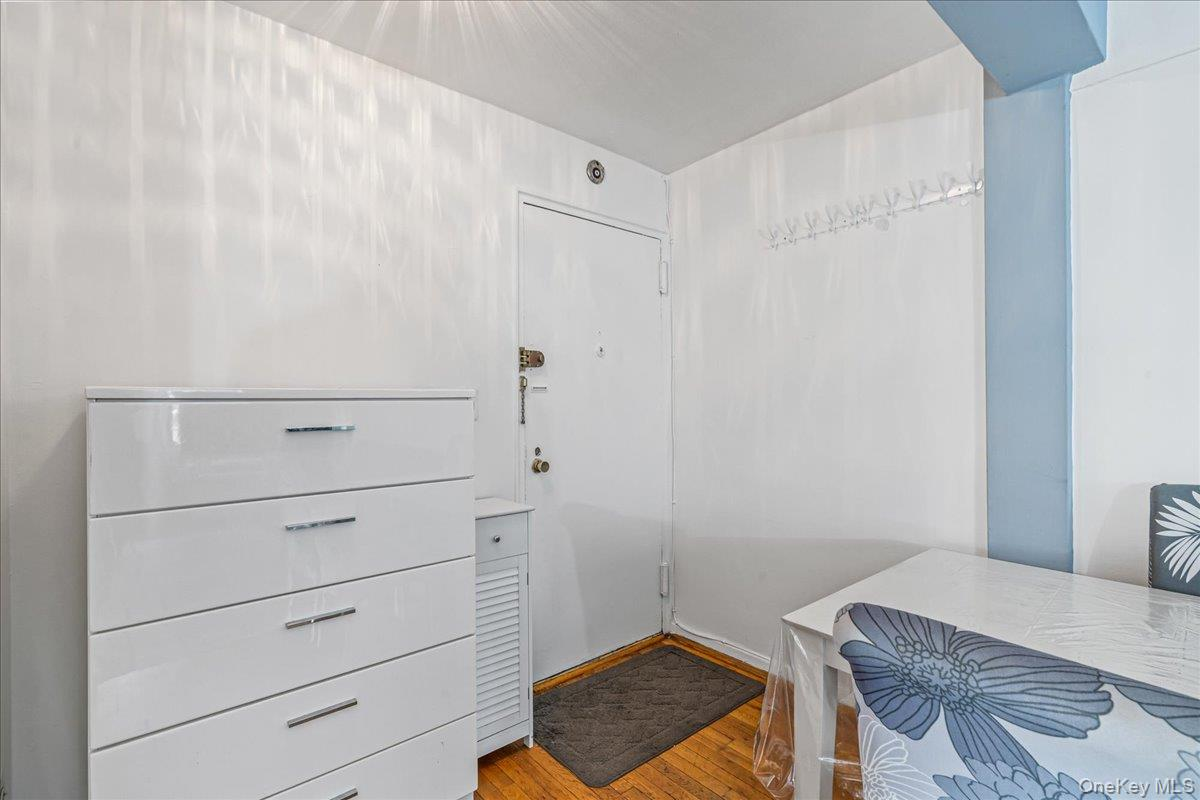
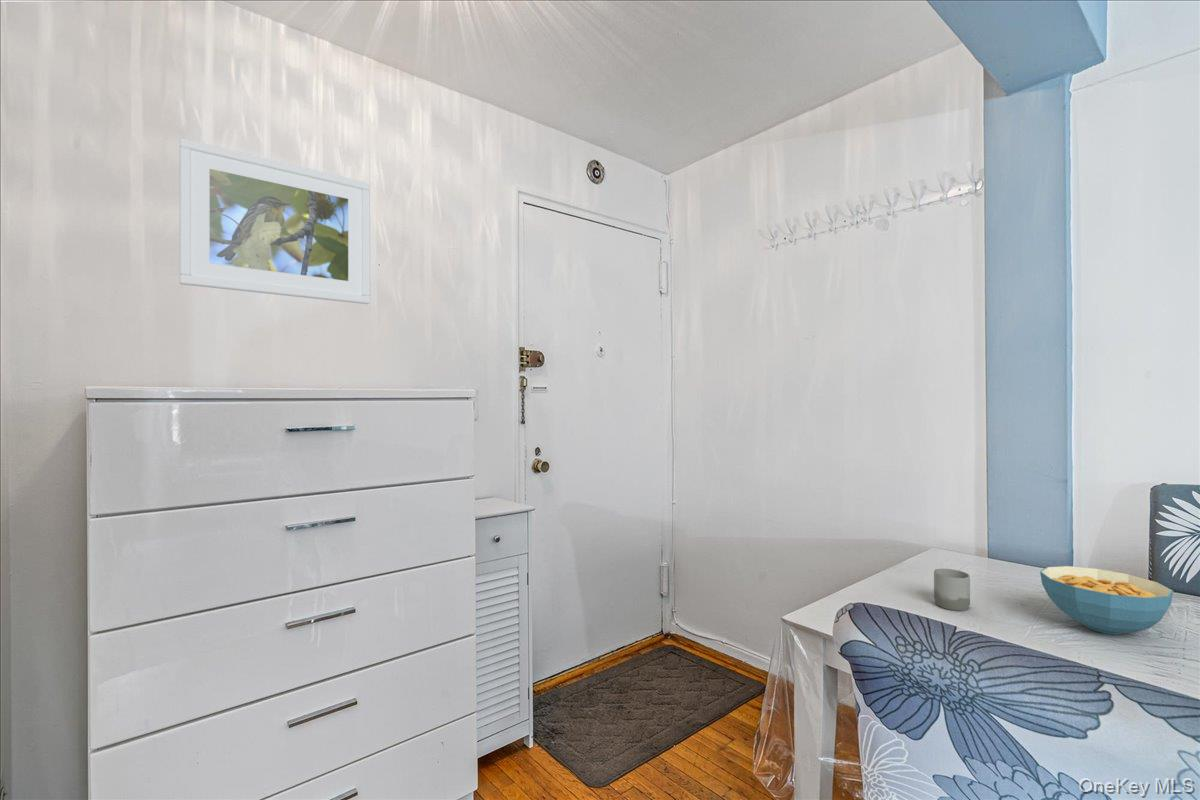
+ cup (952, 587)
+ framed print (283, 229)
+ cereal bowl (1103, 604)
